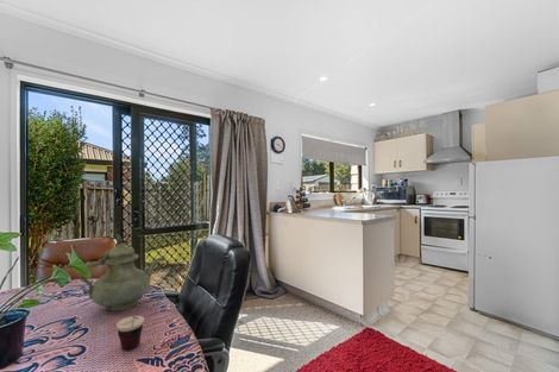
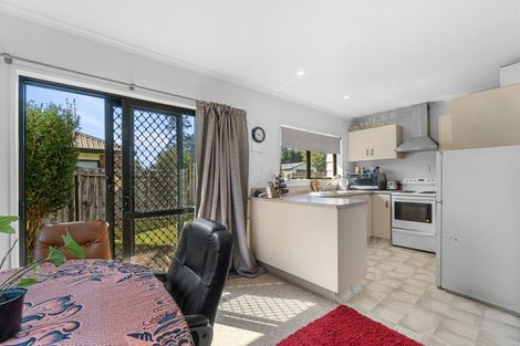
- cup (132, 329)
- teapot (126, 267)
